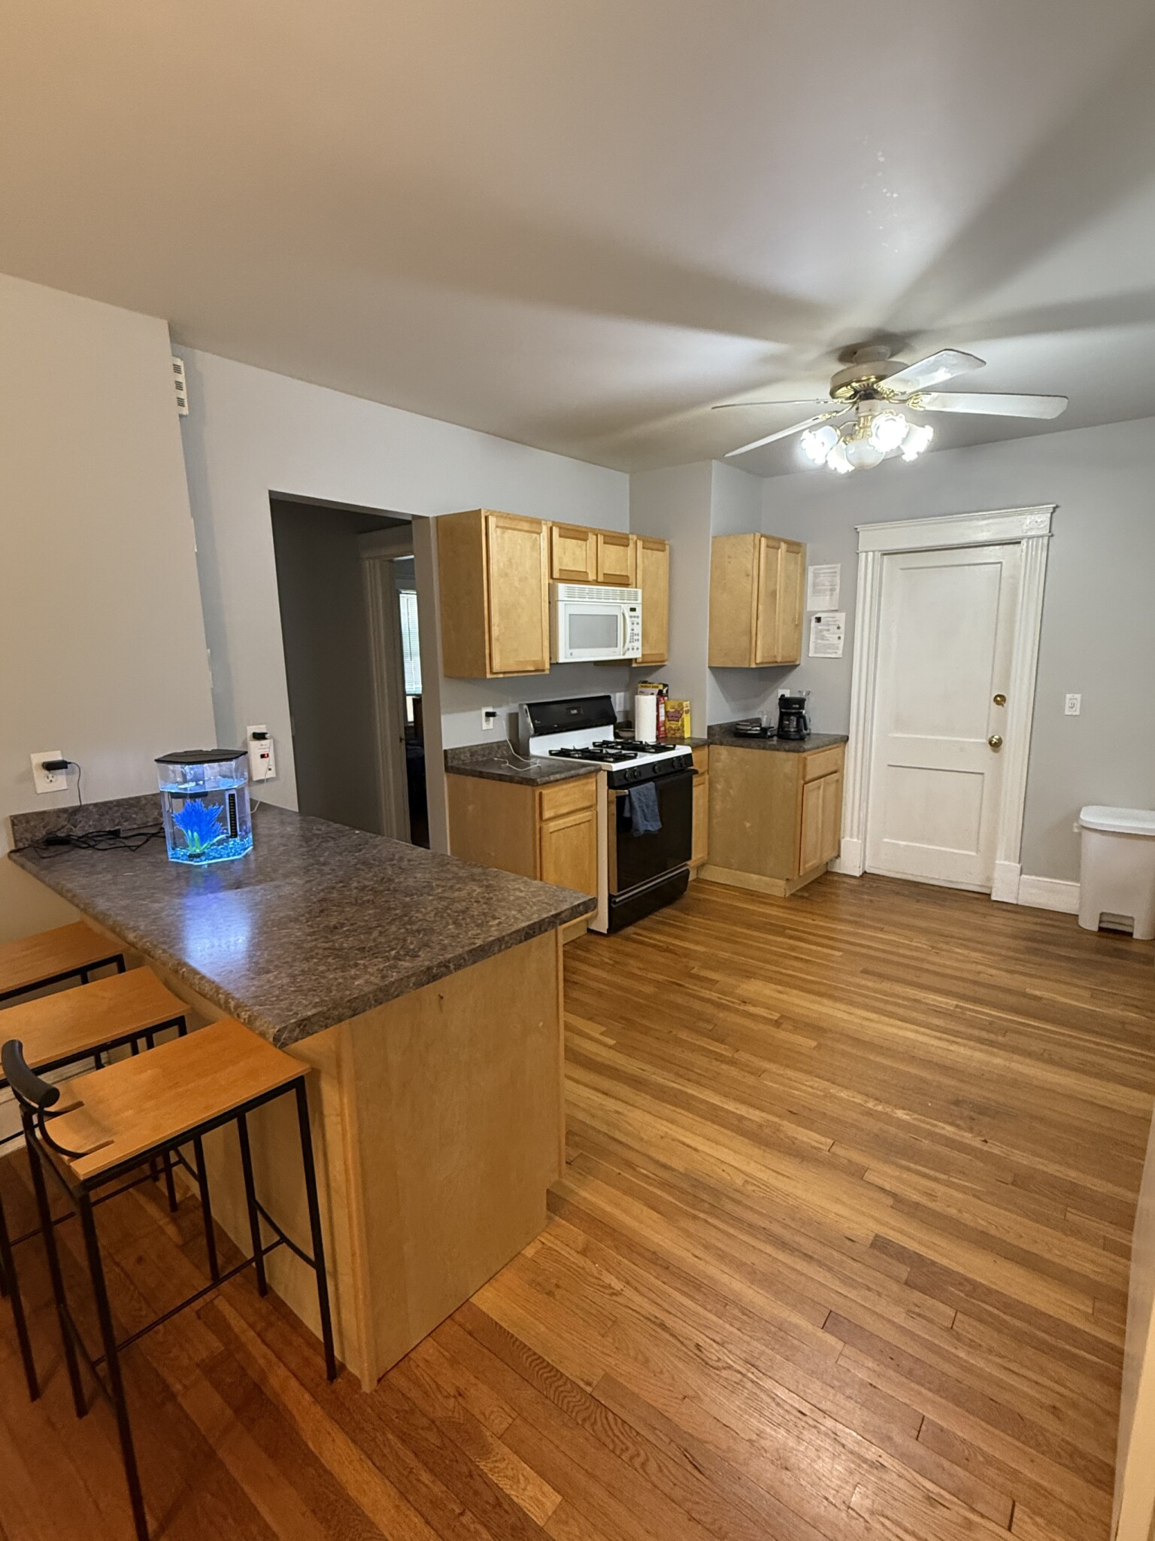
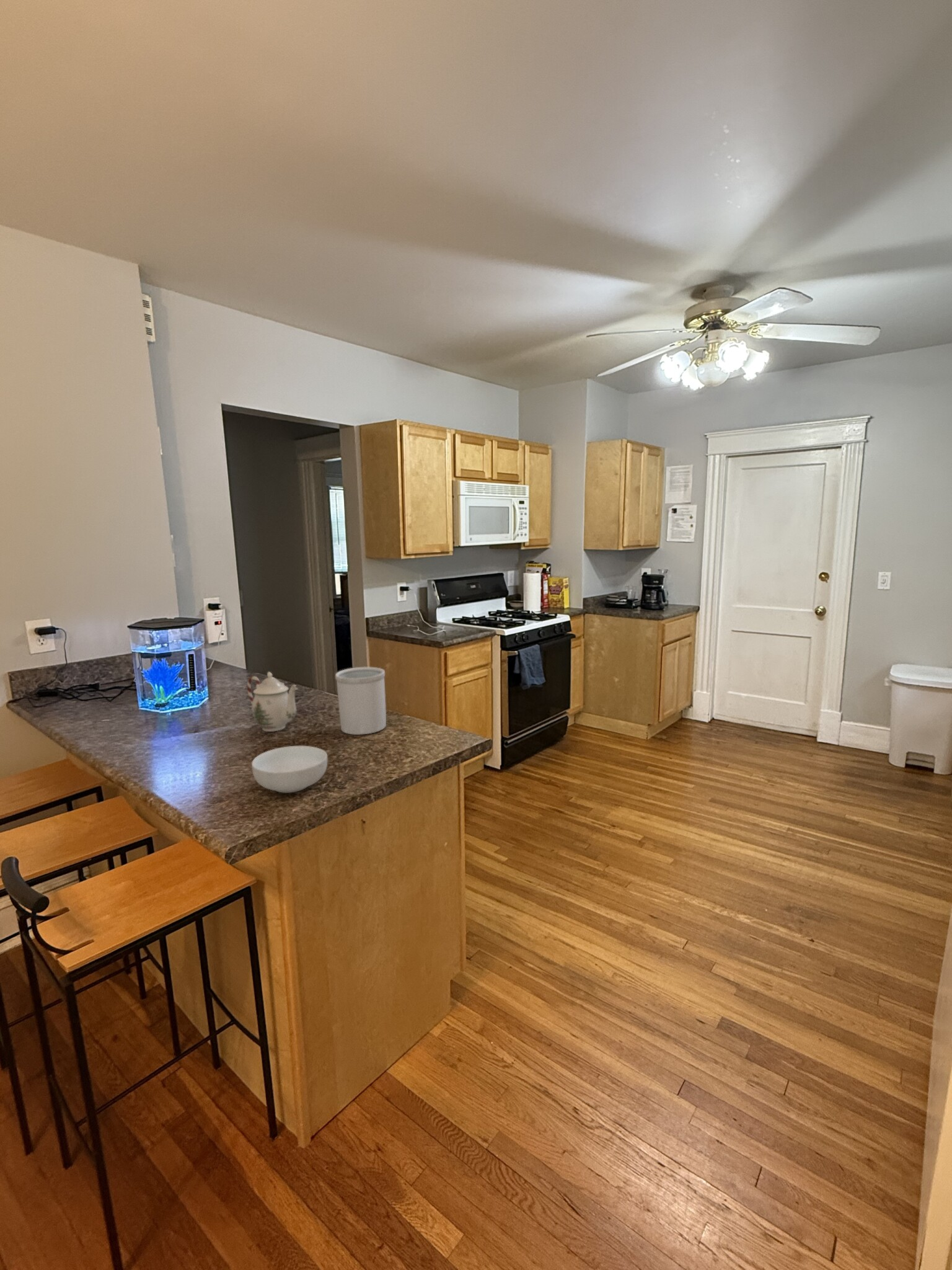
+ teapot (273, 700)
+ utensil holder (361, 700)
+ cereal bowl (291, 771)
